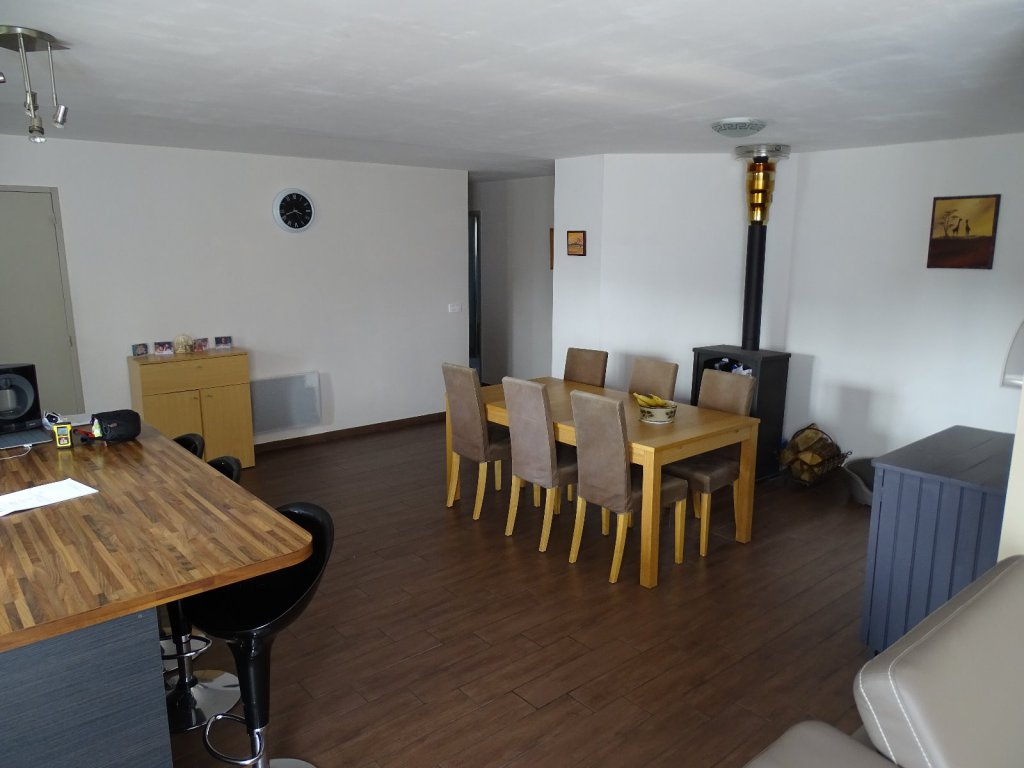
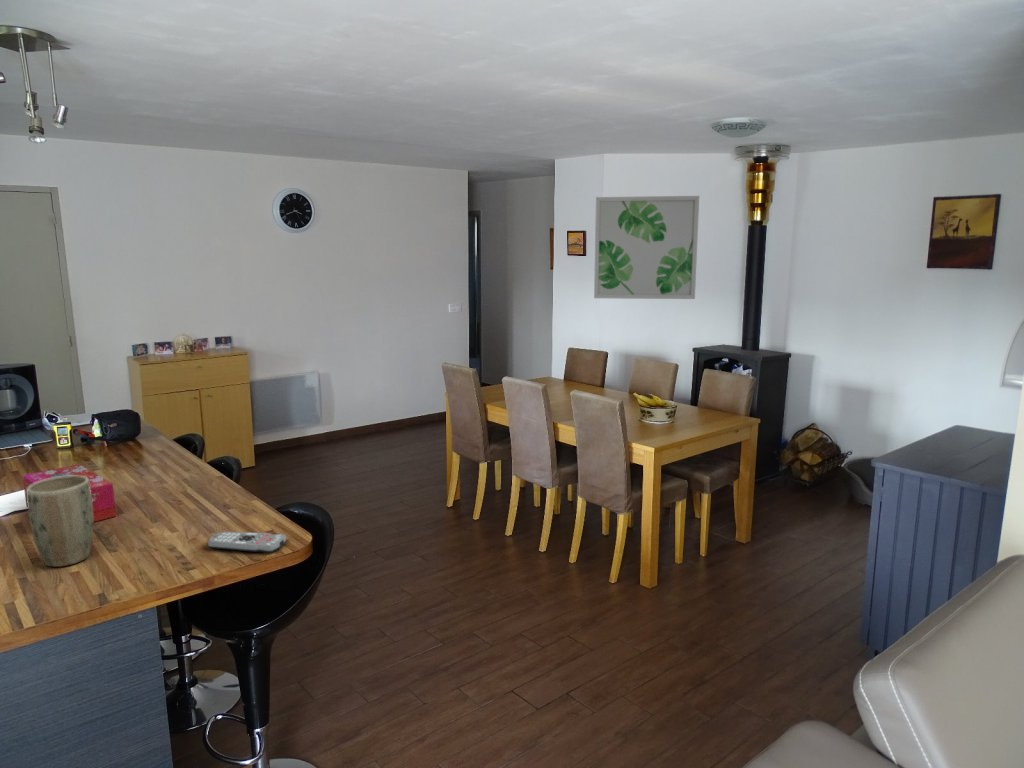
+ tissue box (68, 475)
+ wall art (645, 248)
+ remote control (246, 541)
+ plant pot (62, 521)
